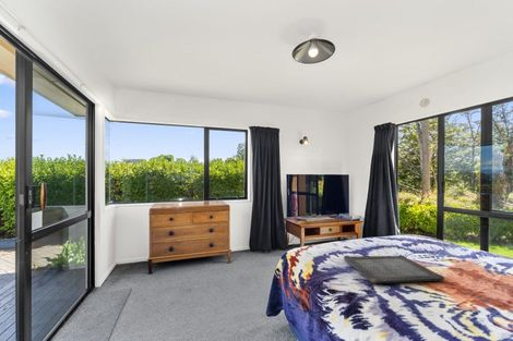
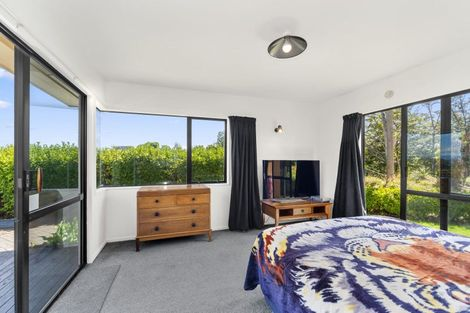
- serving tray (389, 267)
